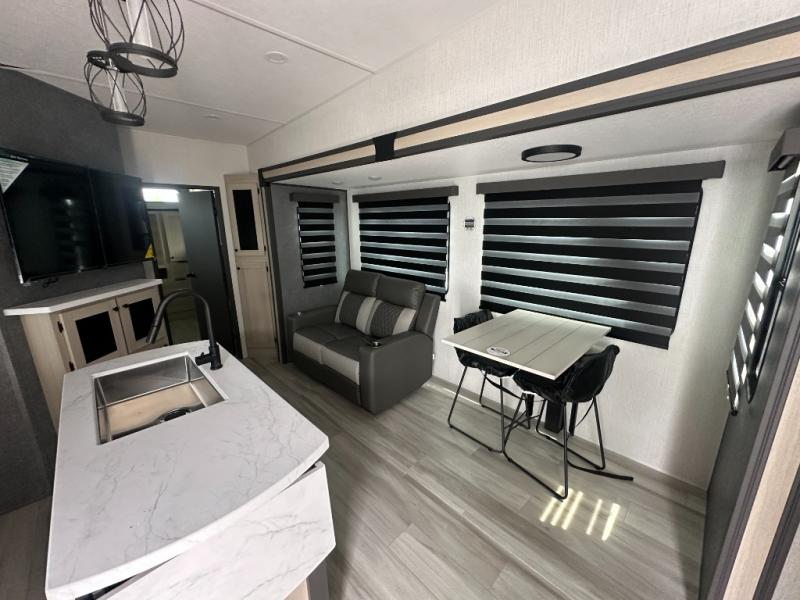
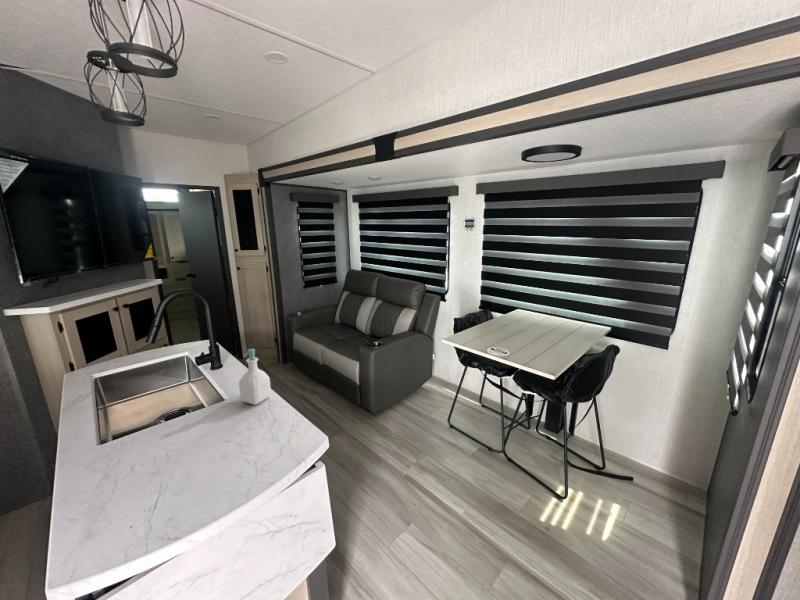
+ soap bottle (253, 374)
